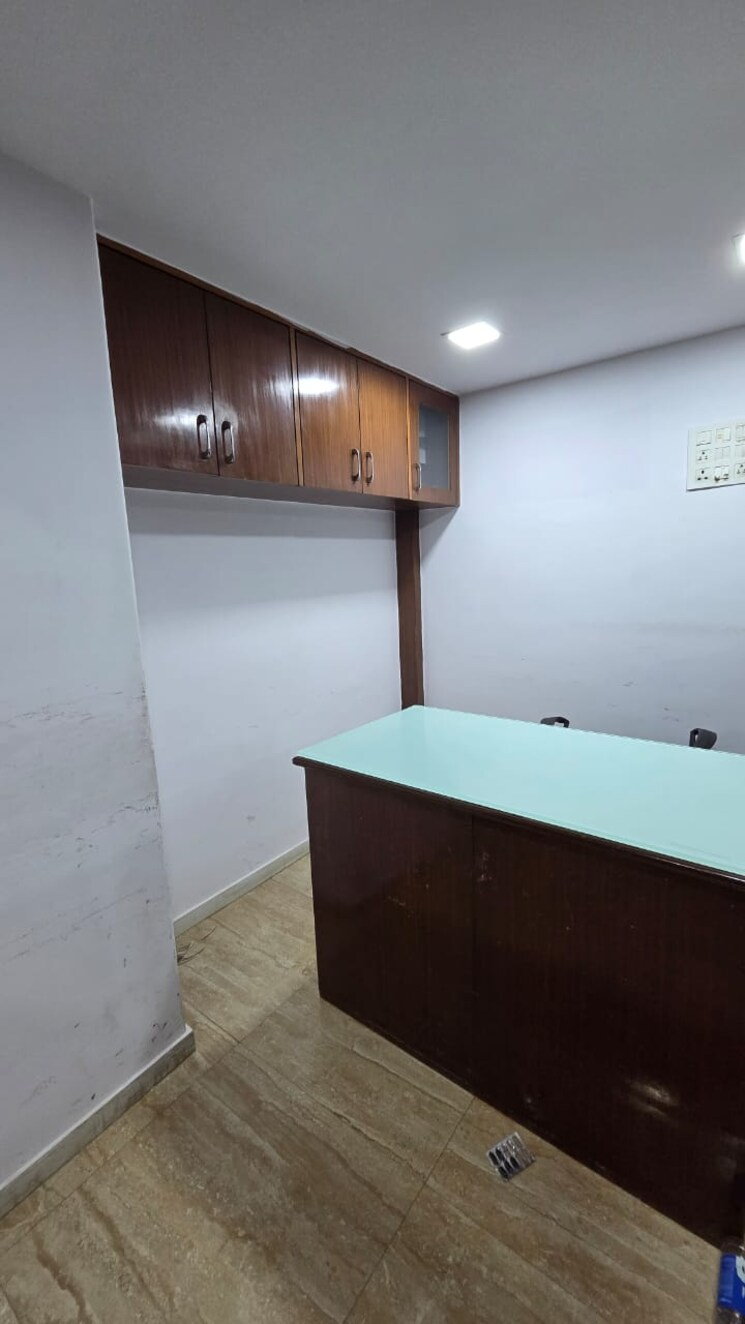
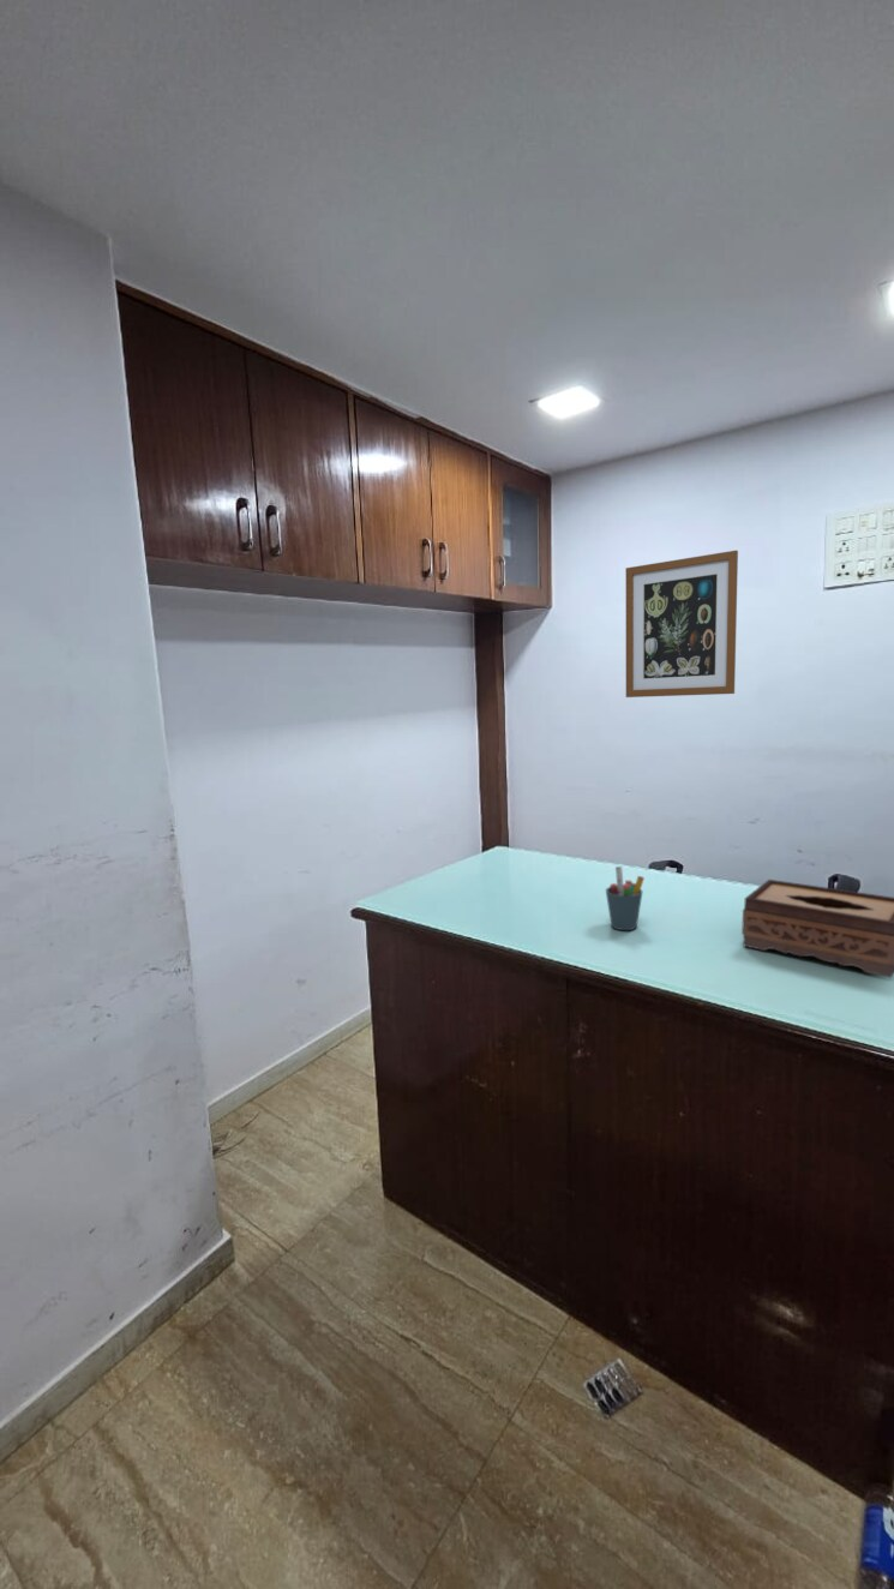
+ tissue box (823, 923)
+ pen holder (624, 898)
+ wall art (678, 628)
